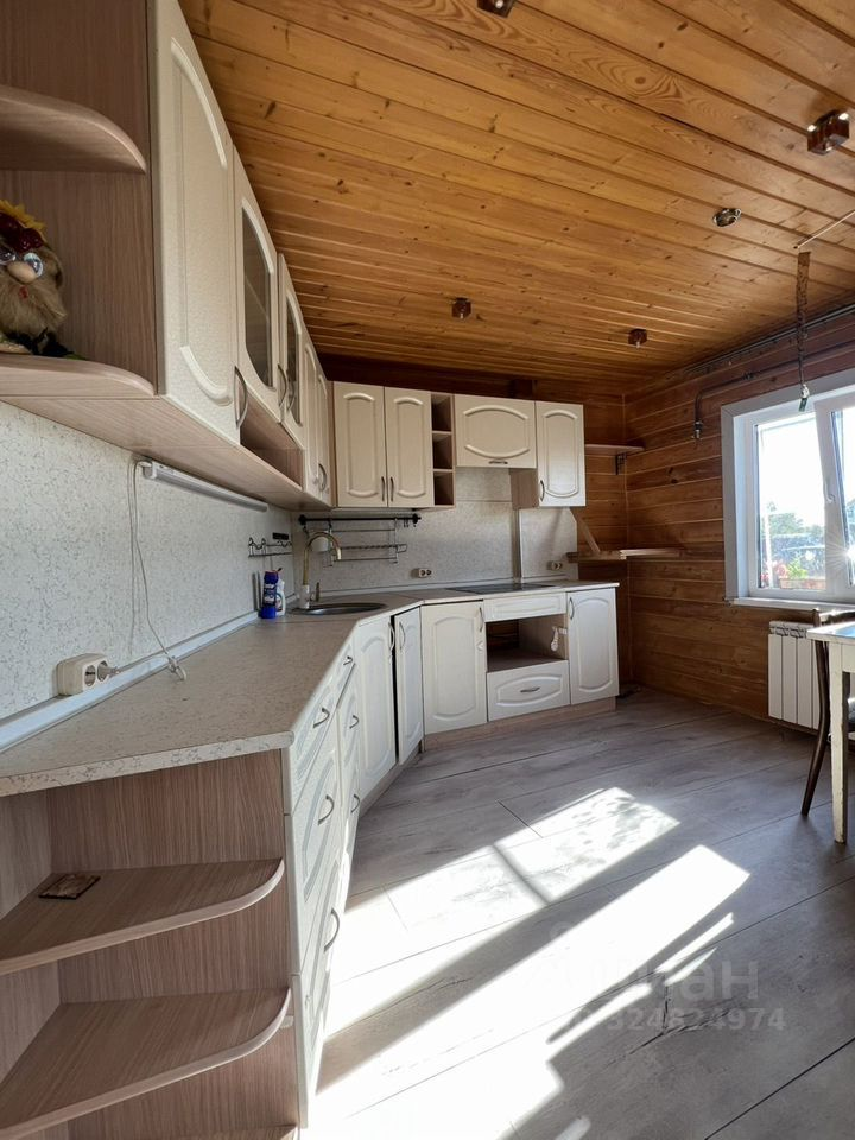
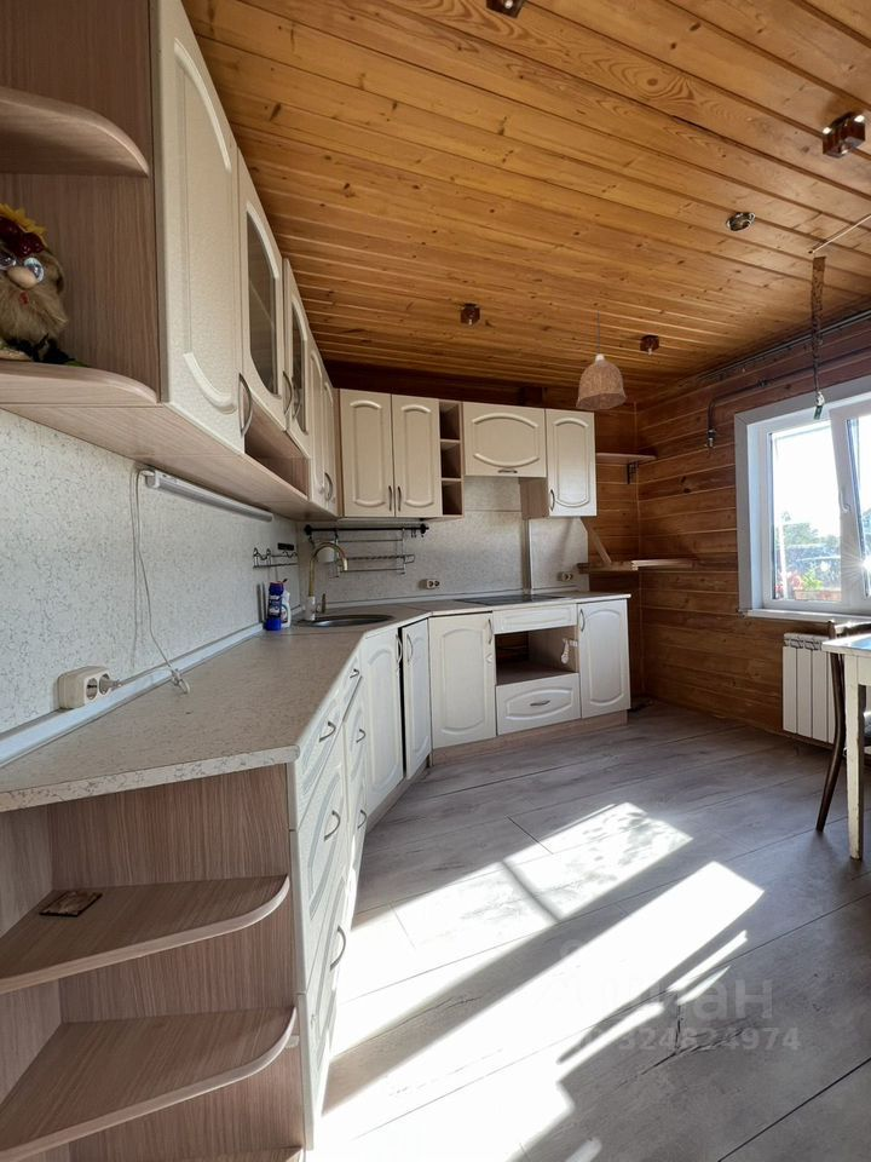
+ pendant lamp (599, 357)
